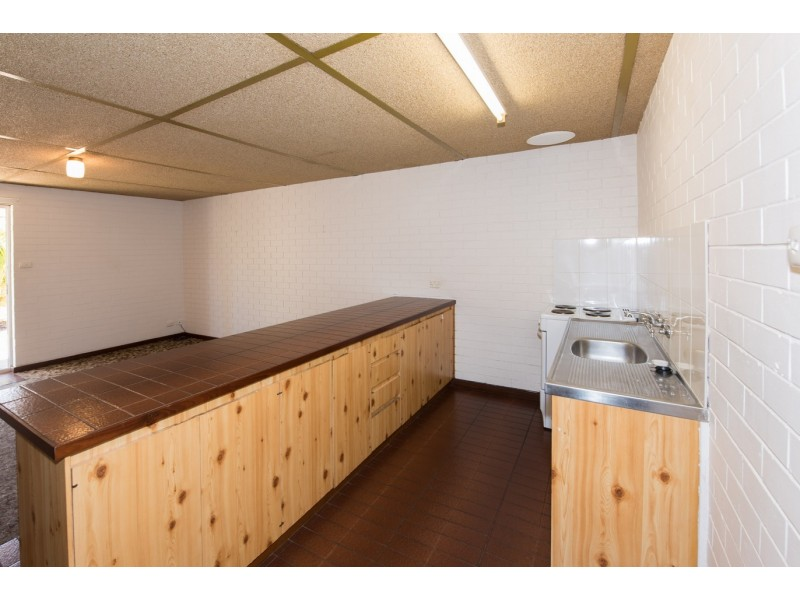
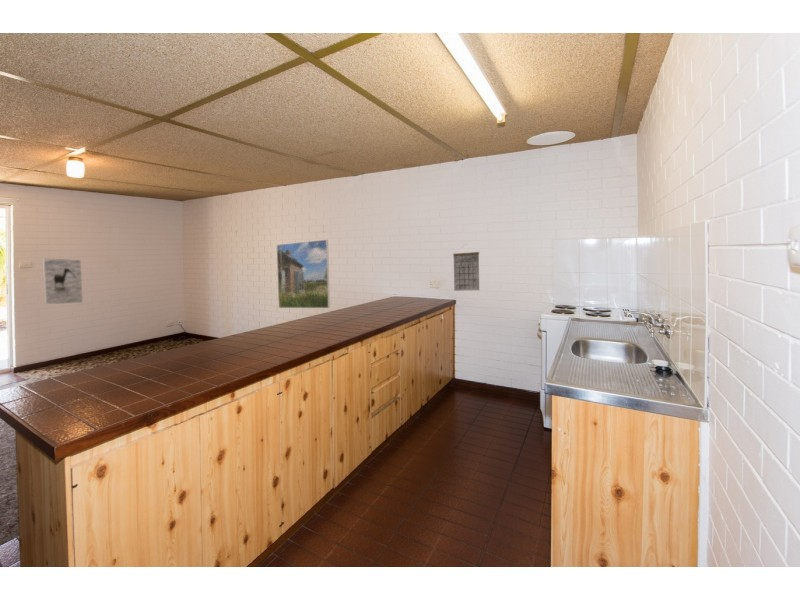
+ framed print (302, 275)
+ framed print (63, 281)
+ calendar (466, 267)
